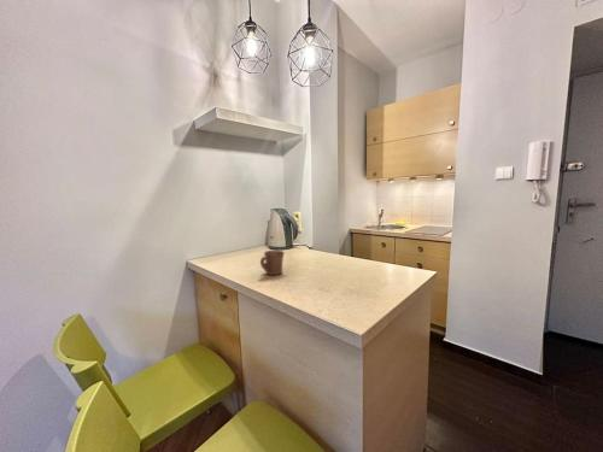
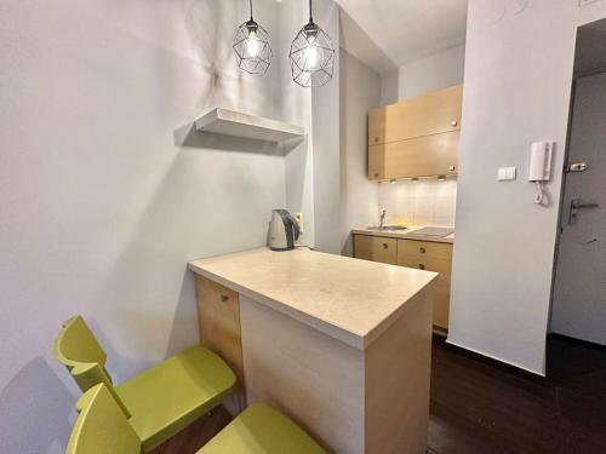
- mug (271, 263)
